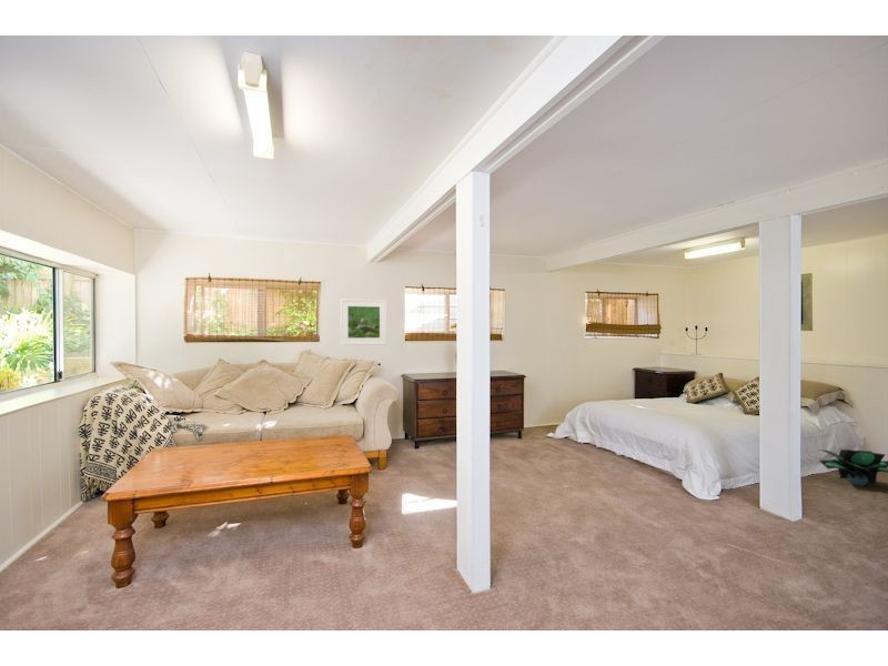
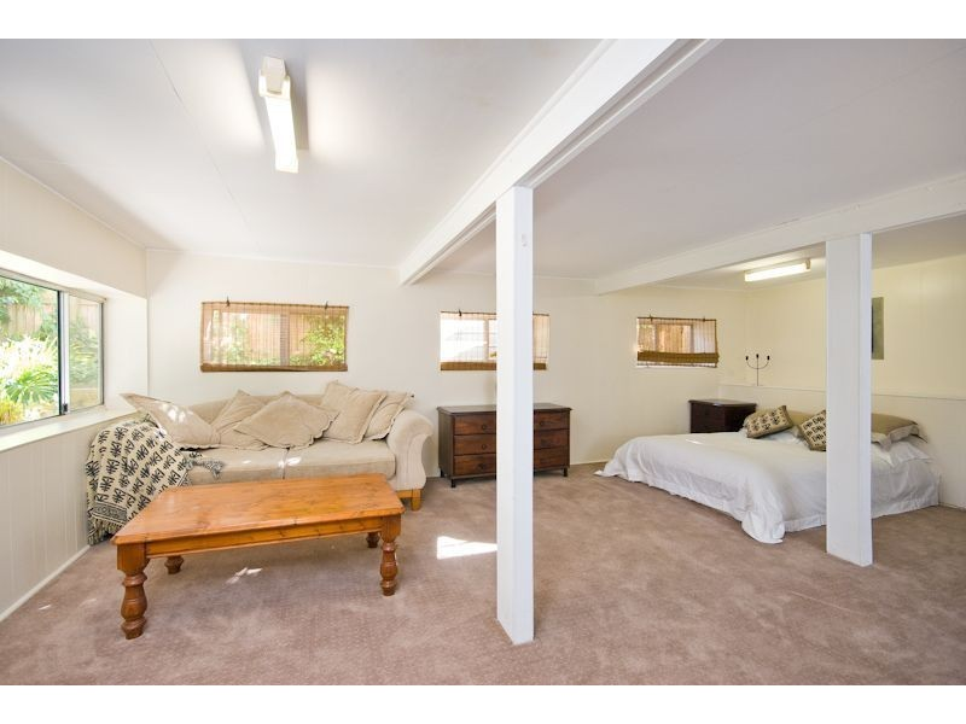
- decorative plant (854, 464)
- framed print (363, 322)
